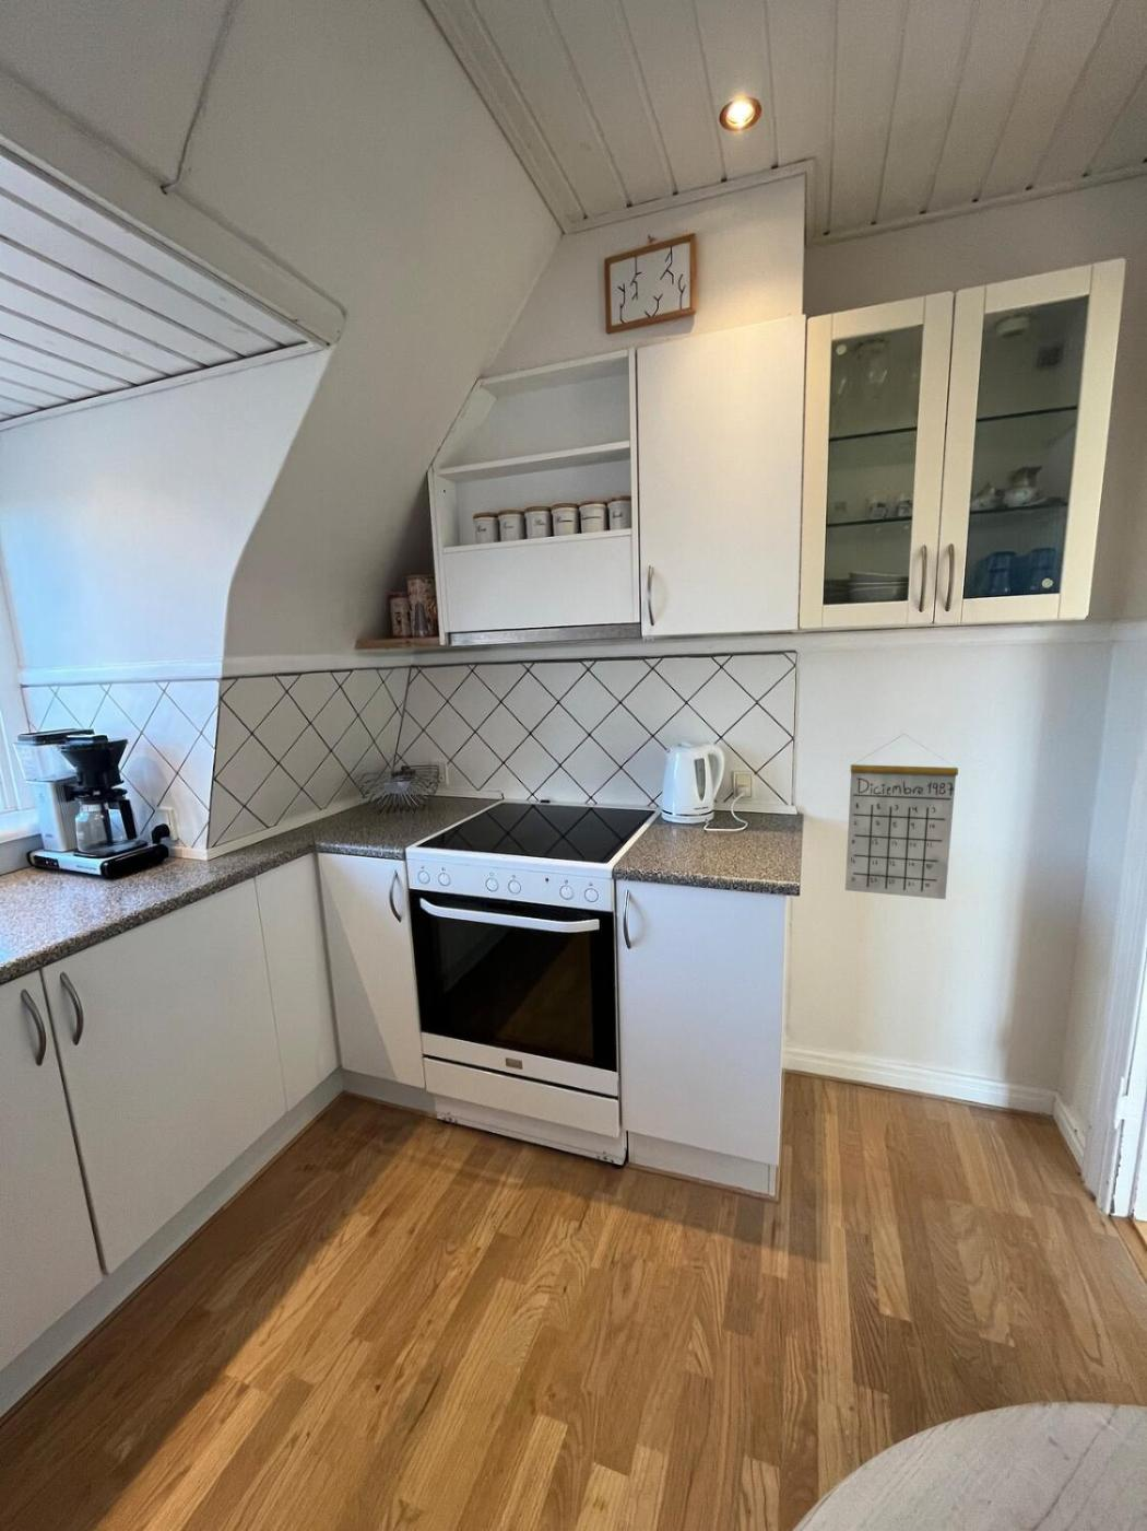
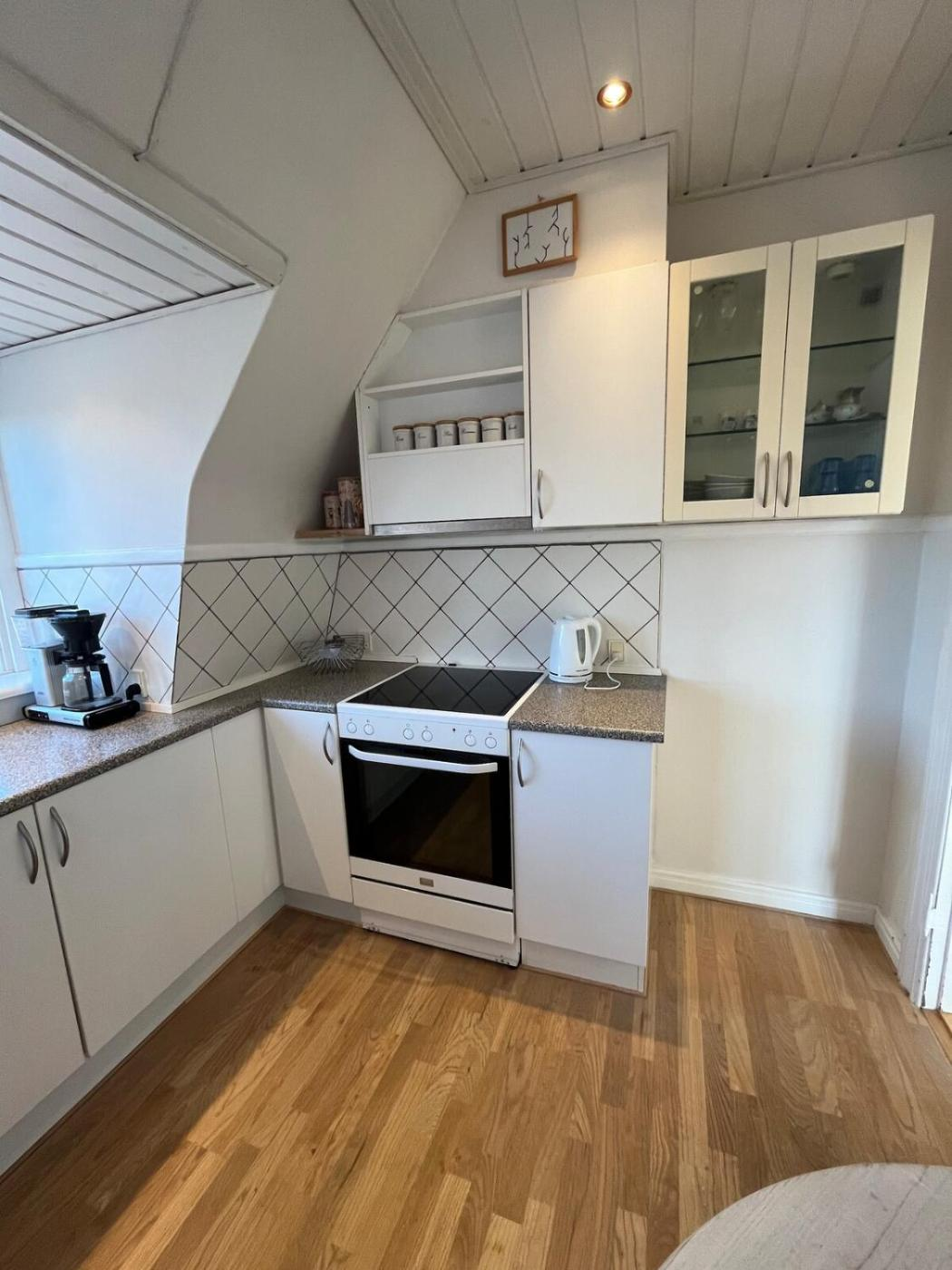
- calendar (899, 816)
